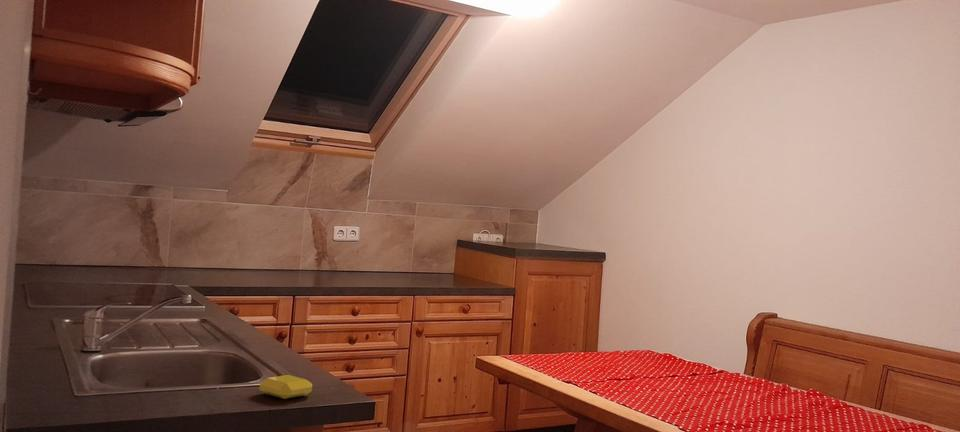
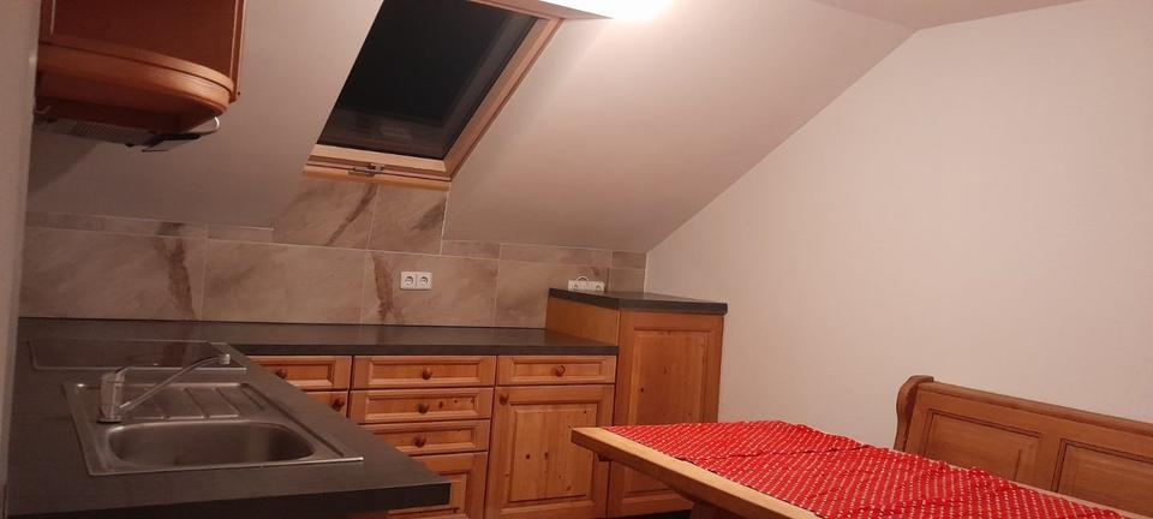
- soap bar (286, 386)
